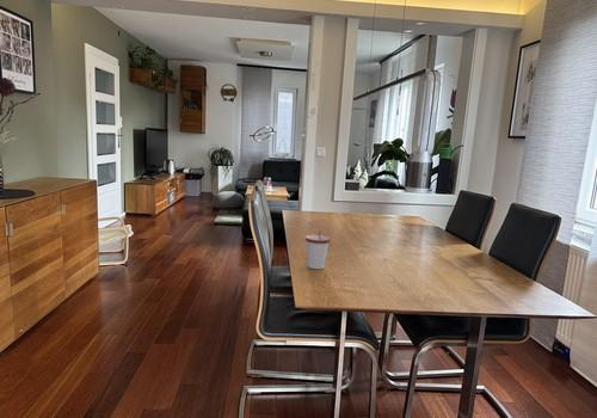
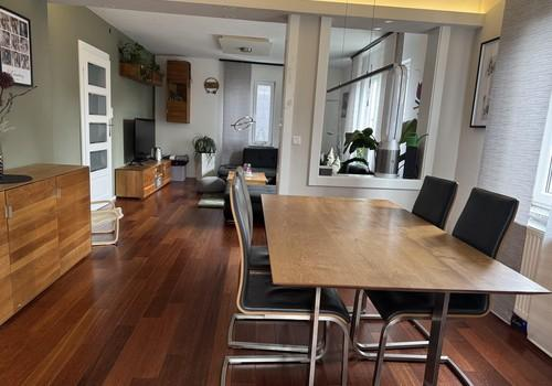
- cup (316, 248)
